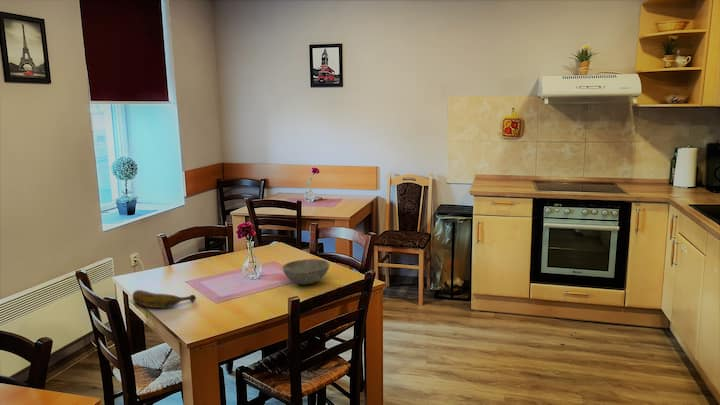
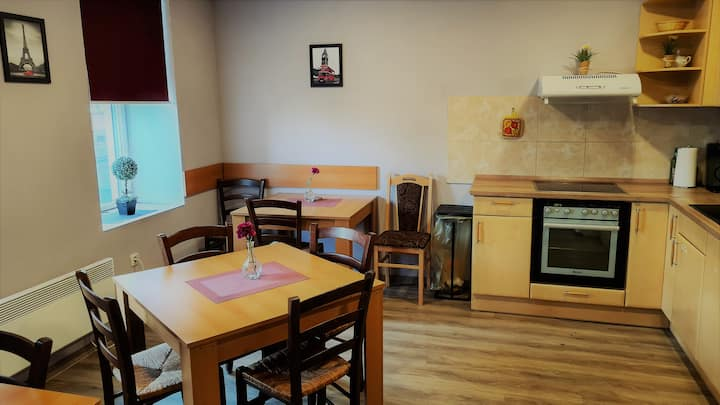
- bowl (306, 273)
- banana (161, 294)
